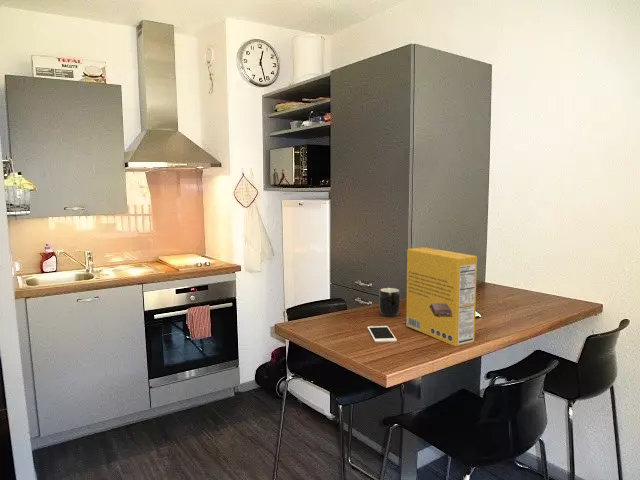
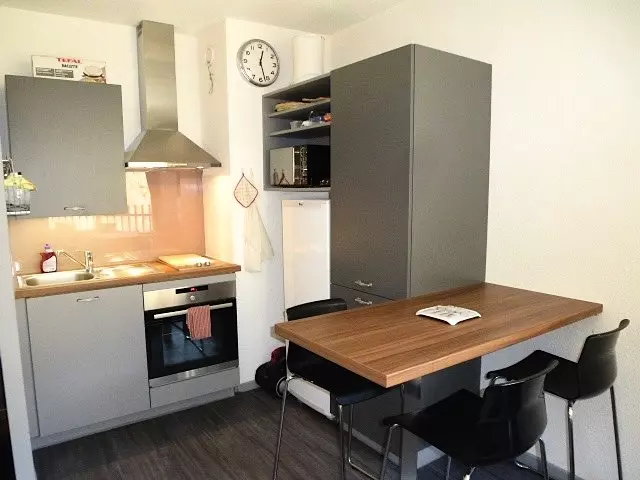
- cereal box (439, 293)
- mug (387, 301)
- cell phone (381, 333)
